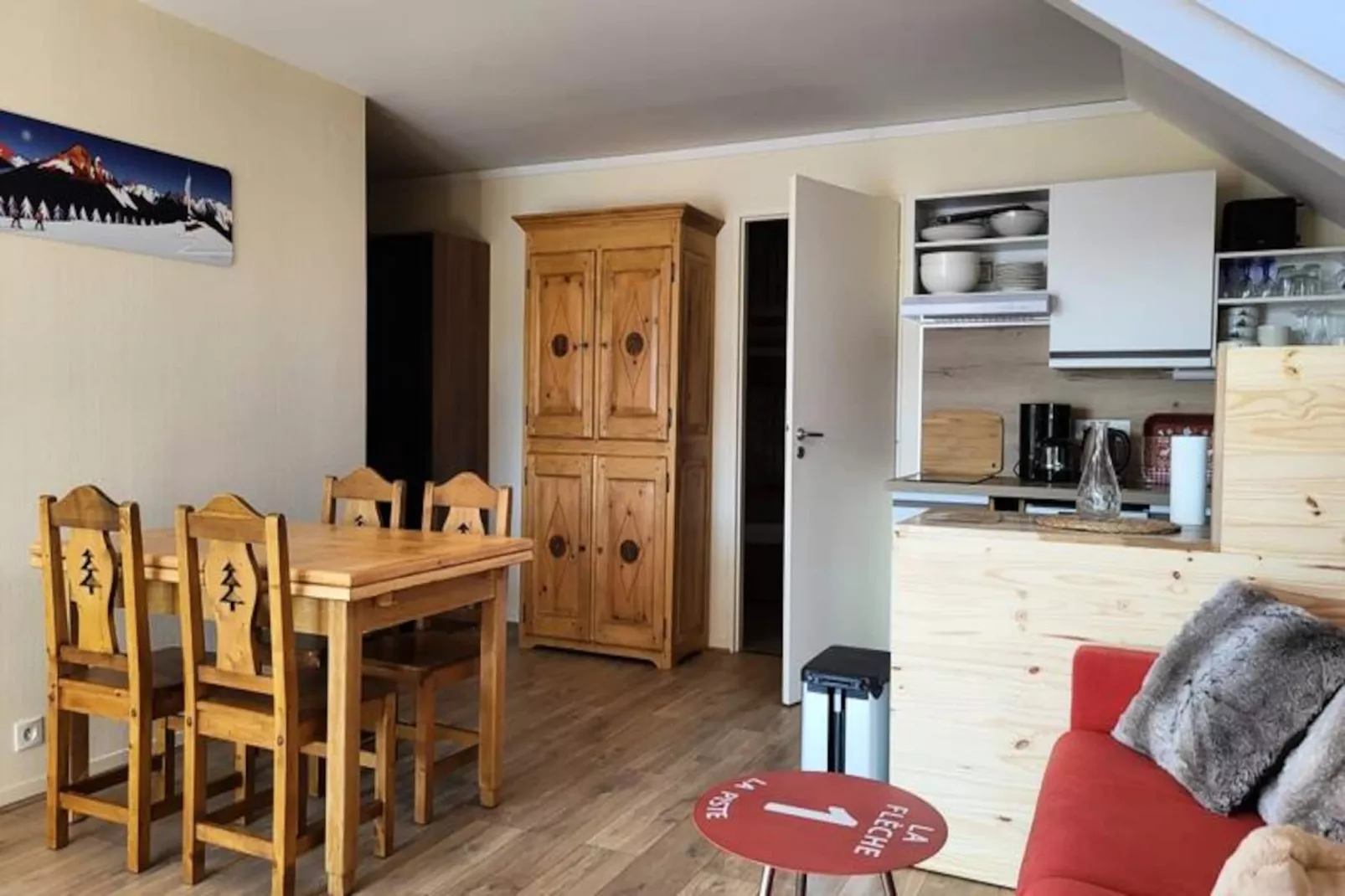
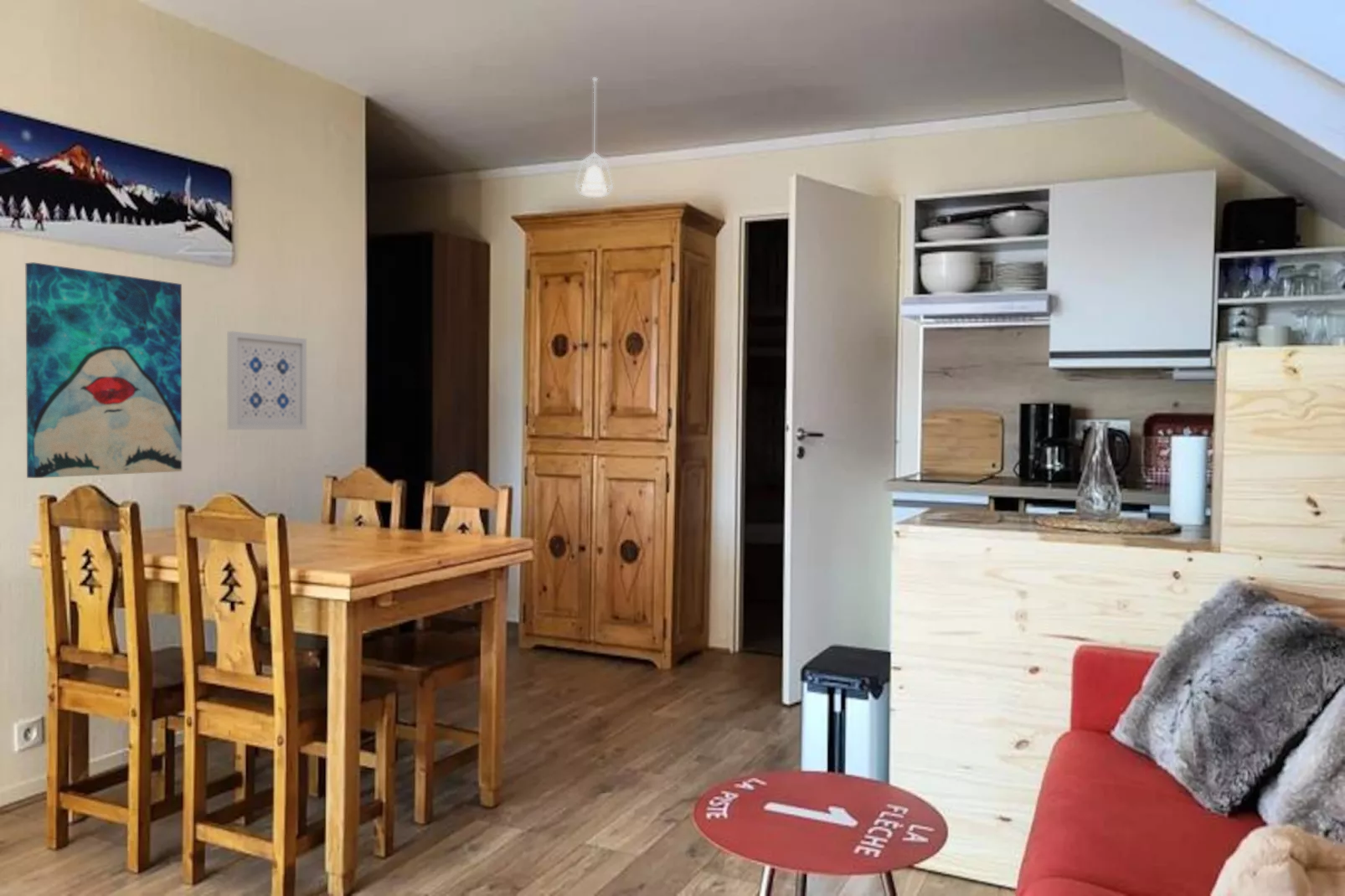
+ wall art (109, 374)
+ wall art (268, 382)
+ pendant lamp (594, 136)
